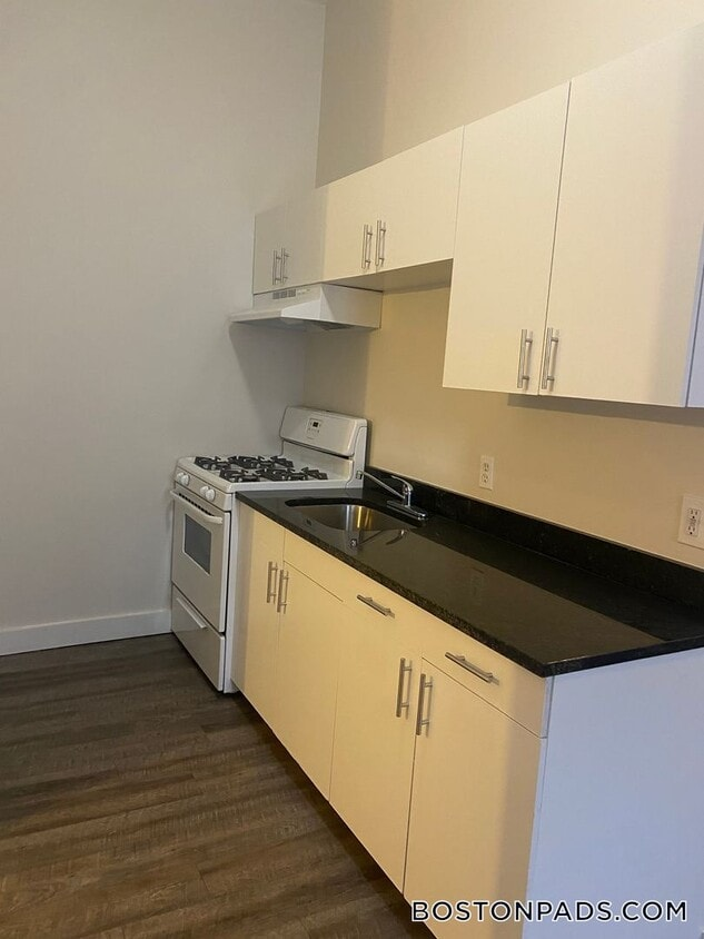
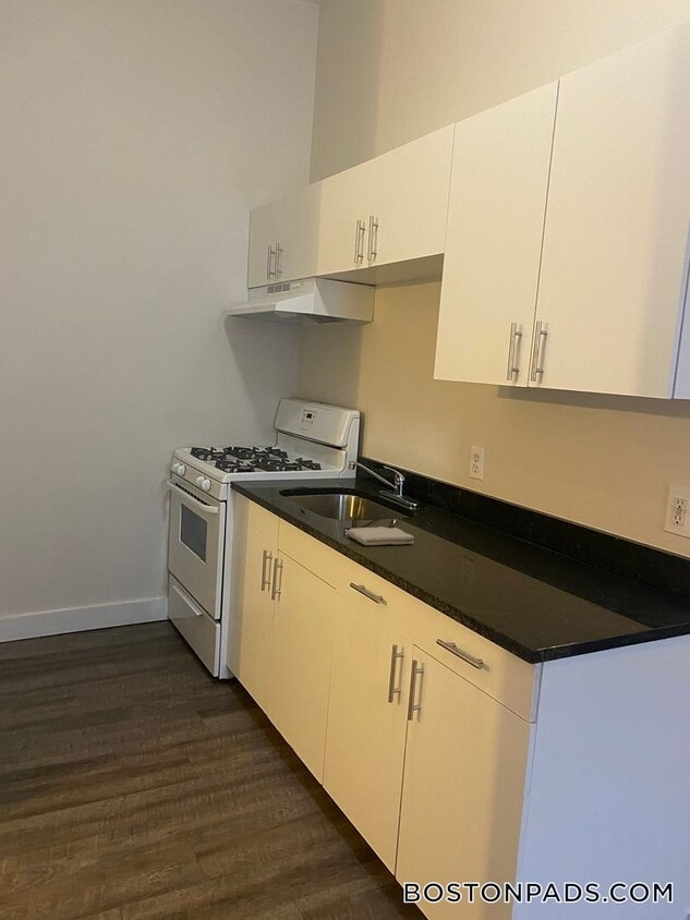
+ washcloth (380, 535)
